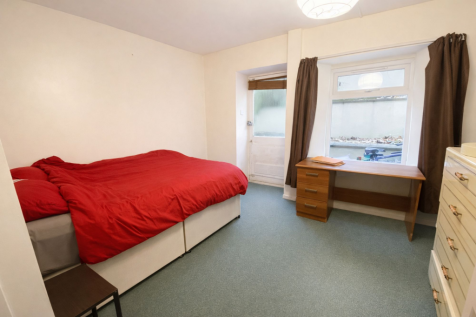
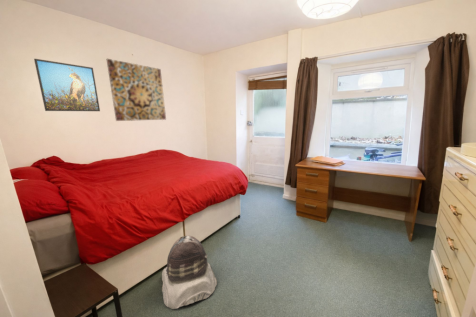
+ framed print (70, 87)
+ backpack (186, 259)
+ wall art (139, 93)
